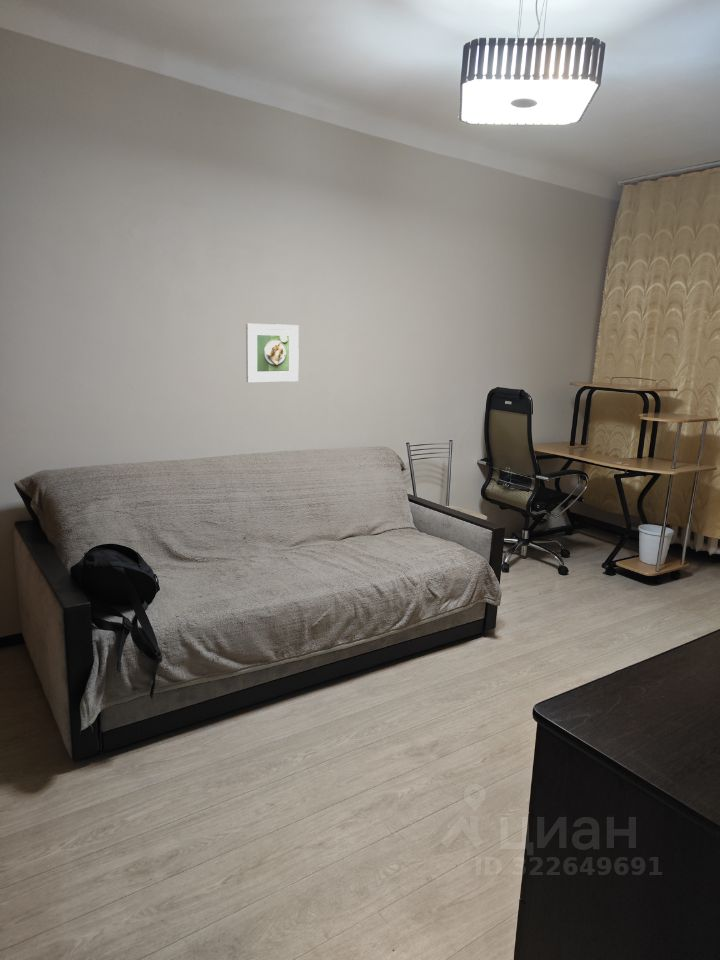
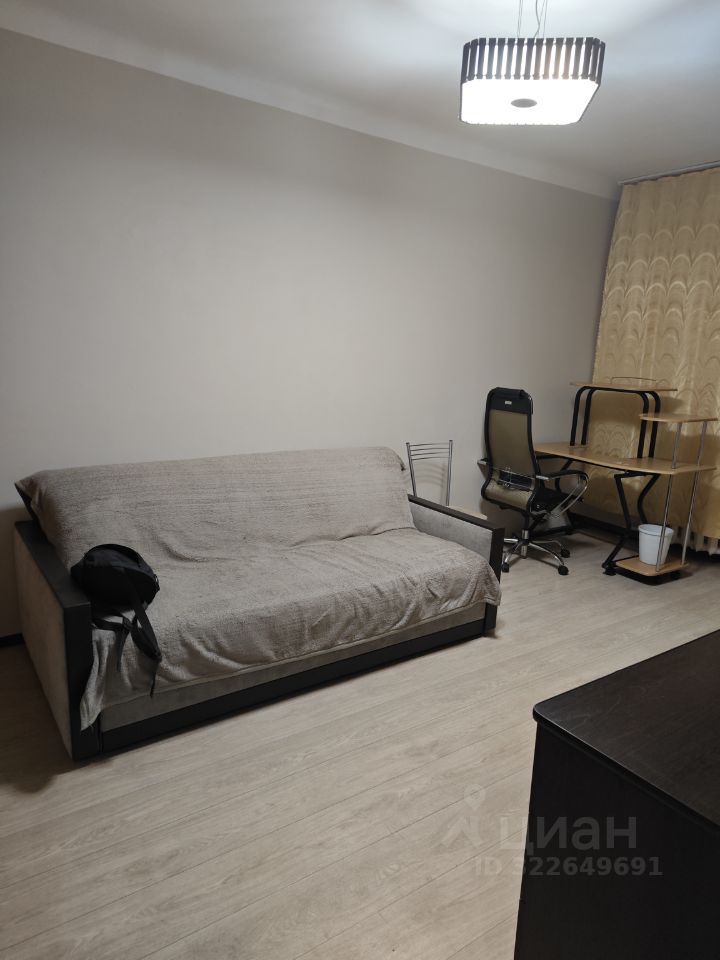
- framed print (272, 353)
